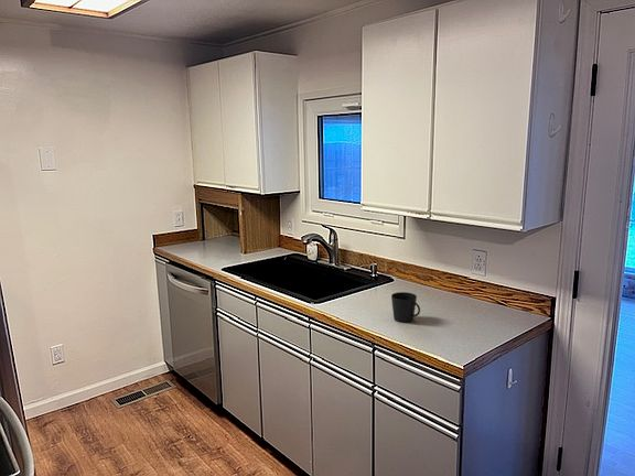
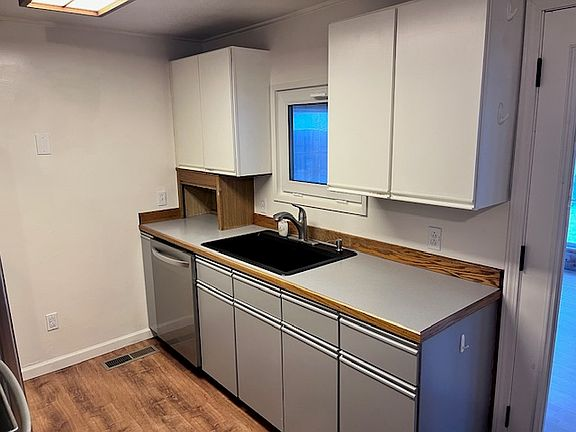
- cup (406, 307)
